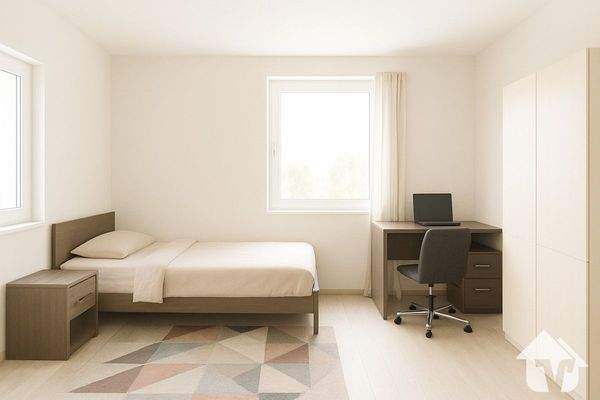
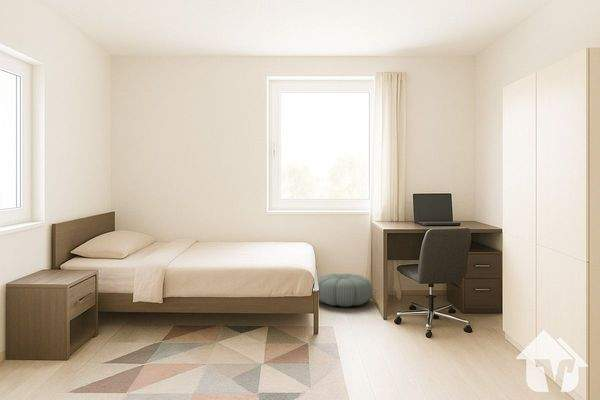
+ pouf (343, 289)
